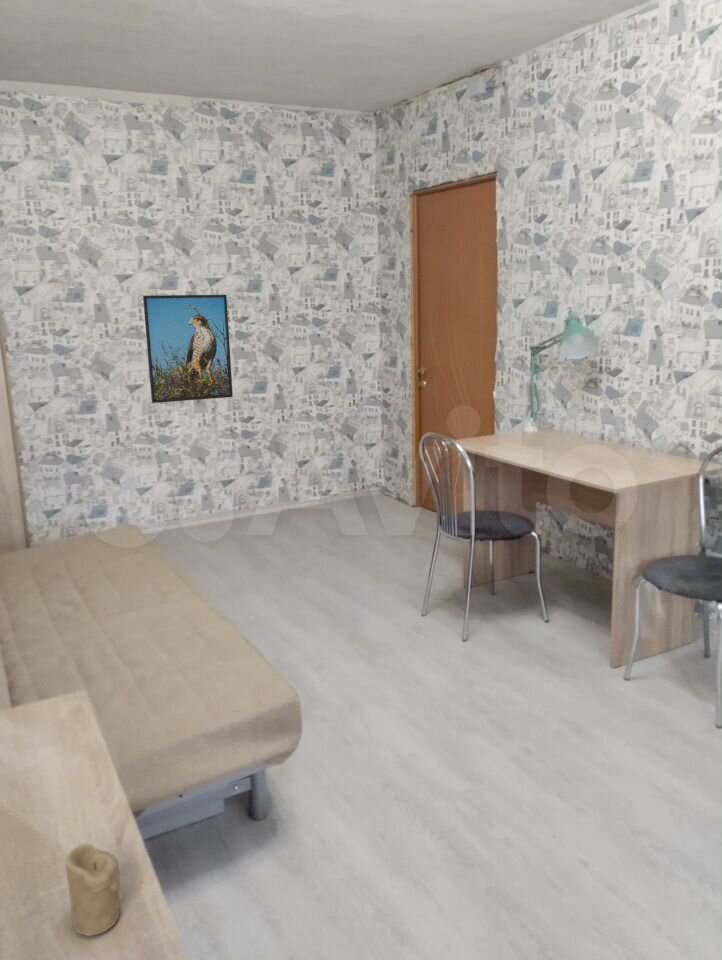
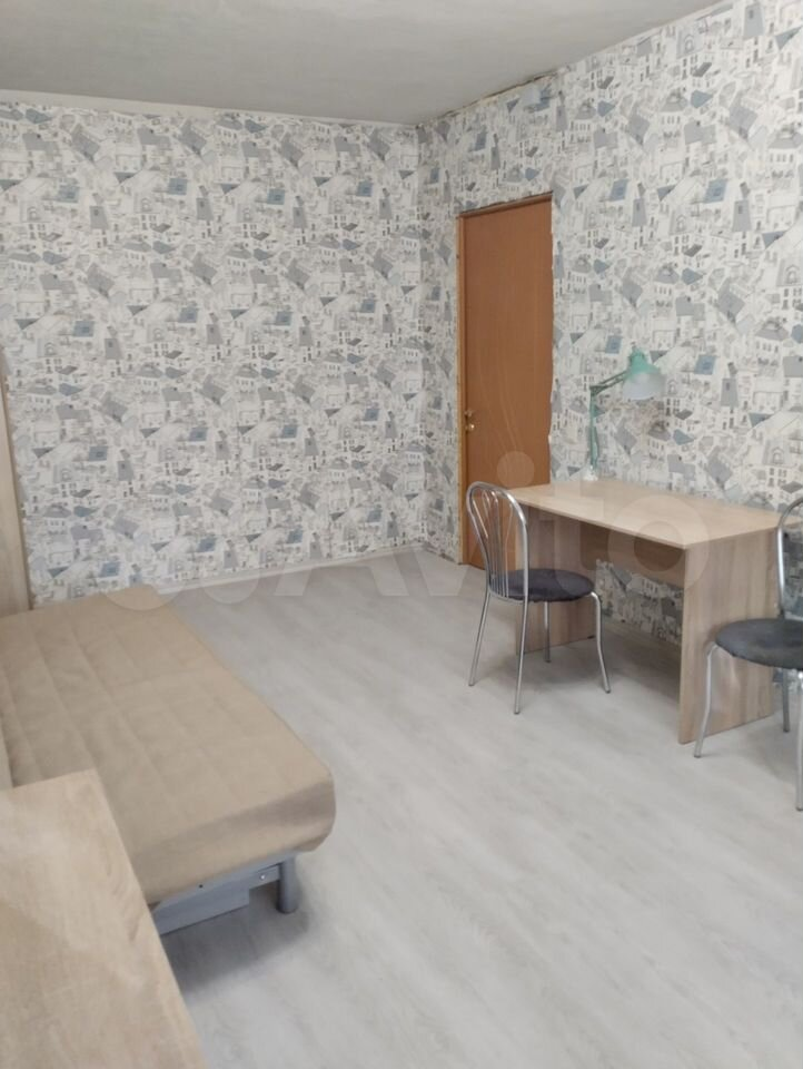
- candle (95, 886)
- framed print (189, 348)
